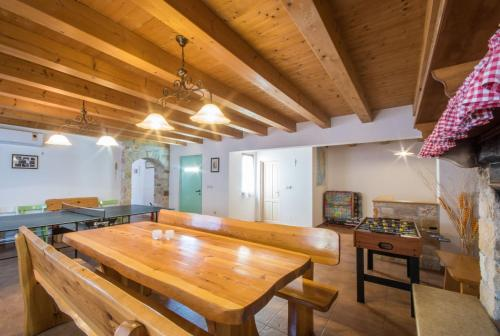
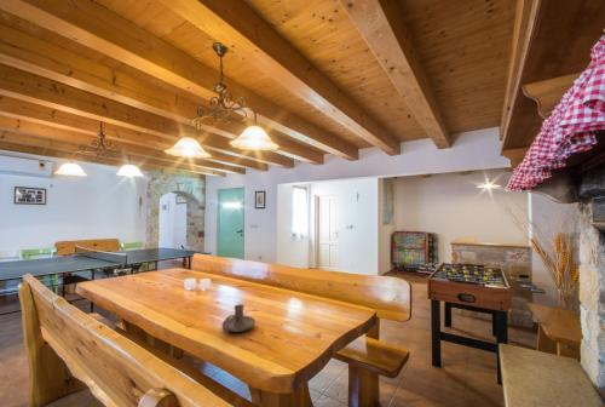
+ candle holder (236, 317)
